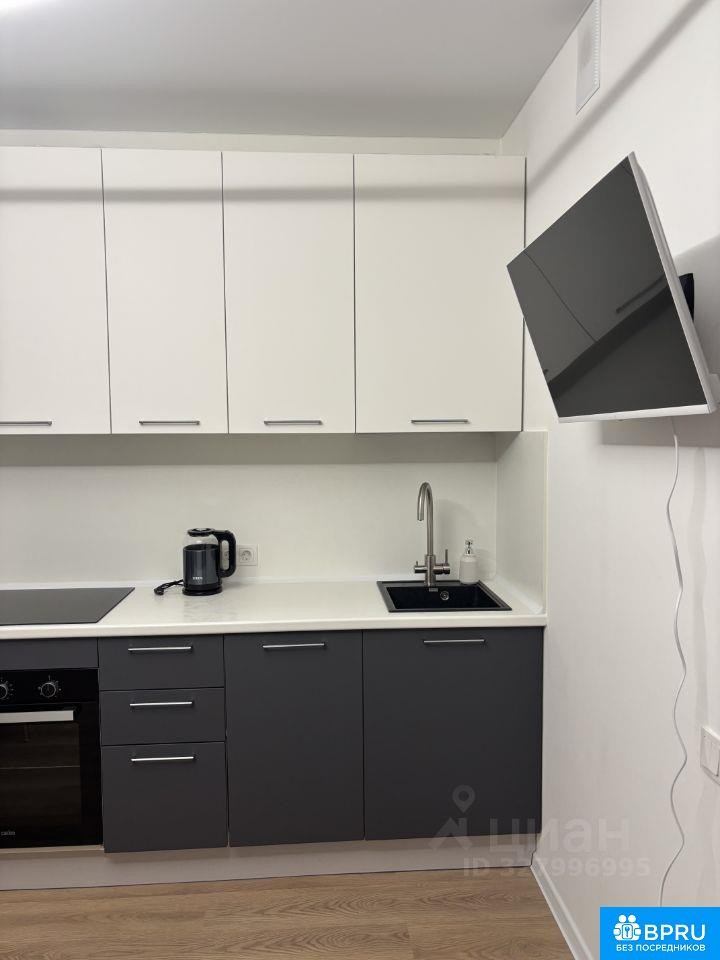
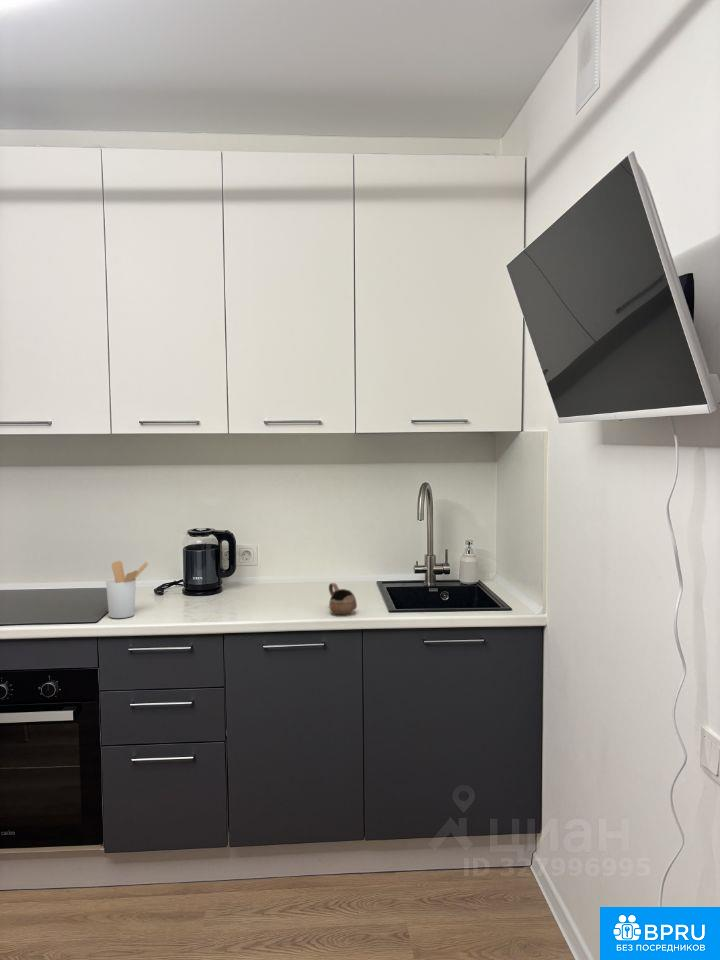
+ cup (342, 598)
+ utensil holder (128, 588)
